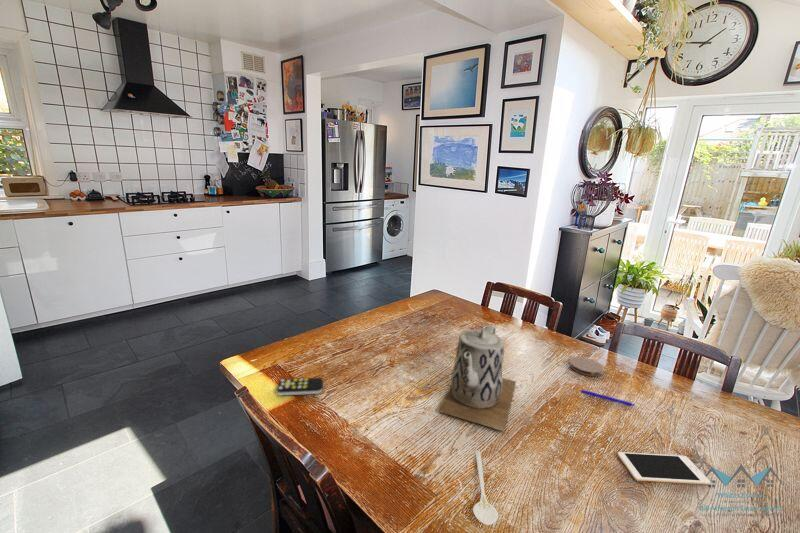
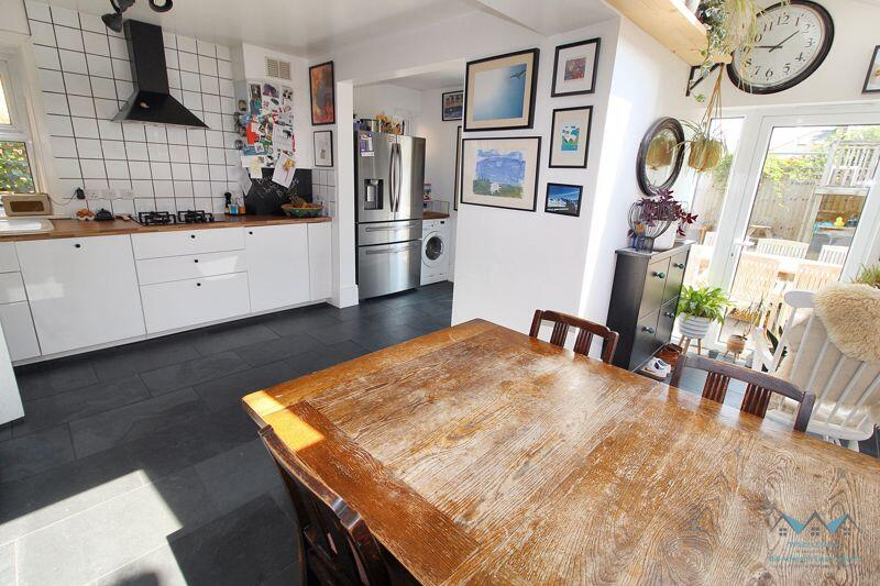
- teapot (483, 361)
- pen (608, 398)
- stirrer (481, 483)
- cell phone (662, 467)
- coaster (585, 366)
- remote control (300, 386)
